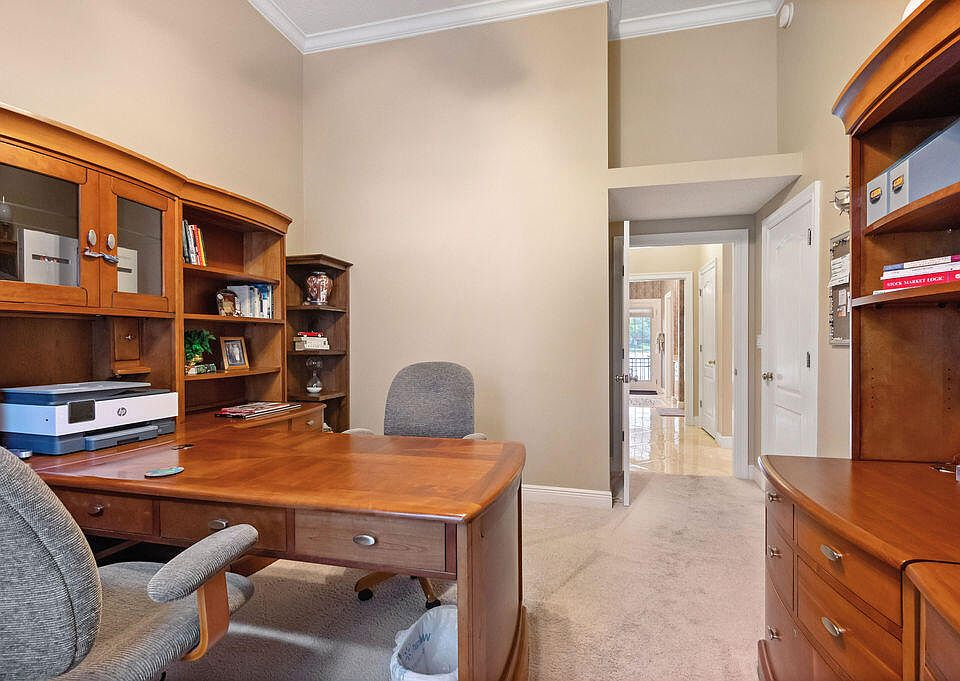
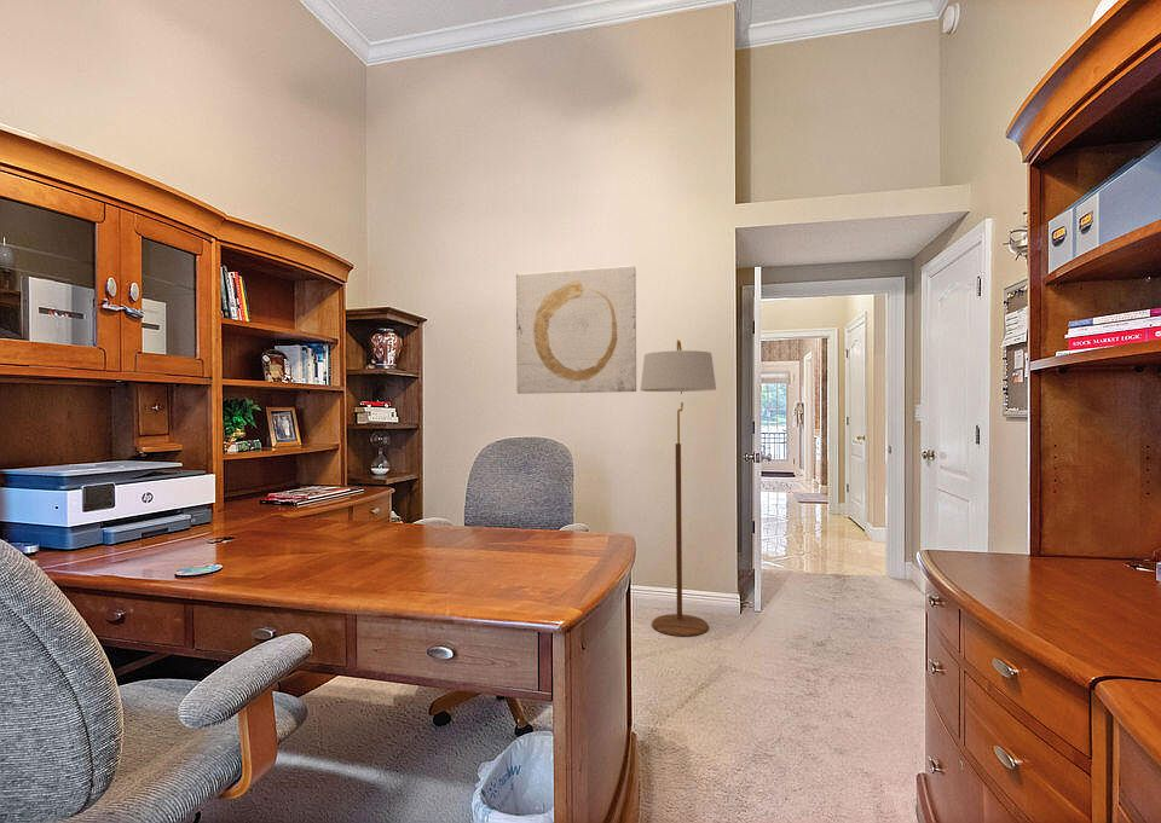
+ floor lamp (678, 481)
+ wall art (574, 331)
